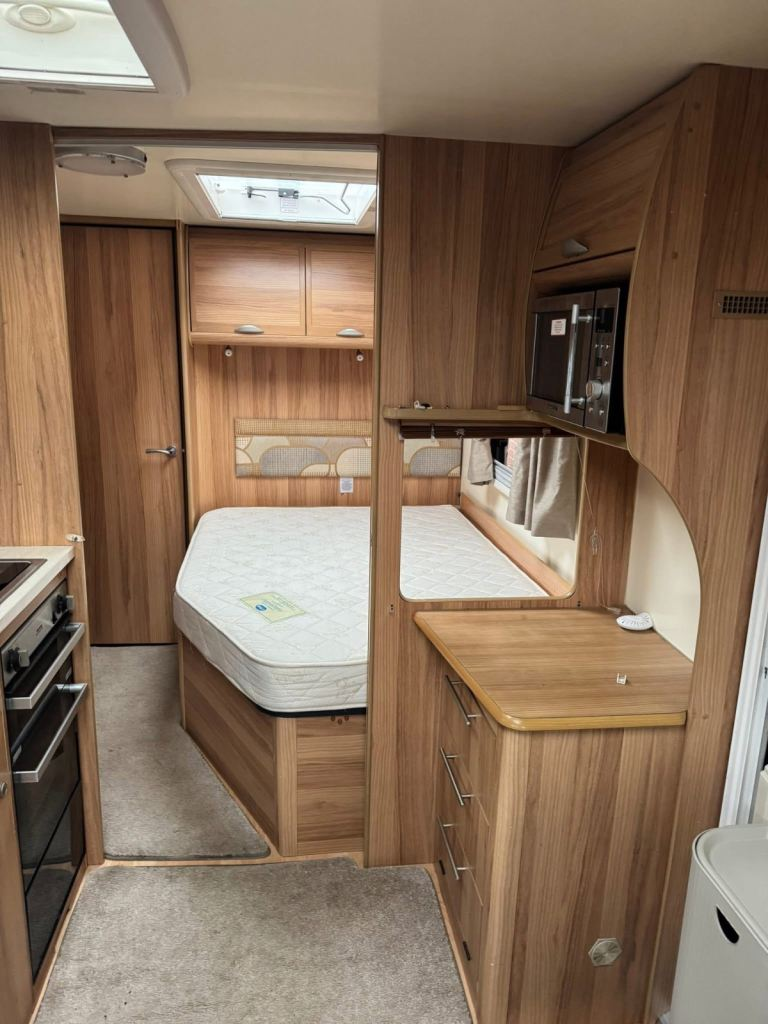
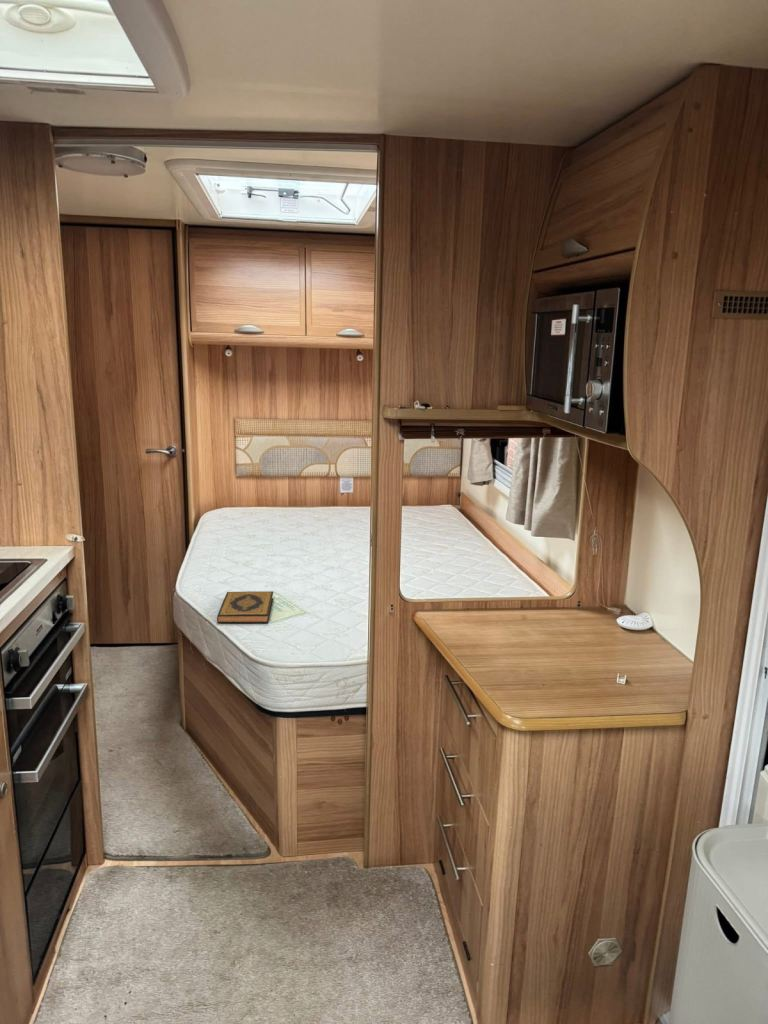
+ hardback book (246, 606)
